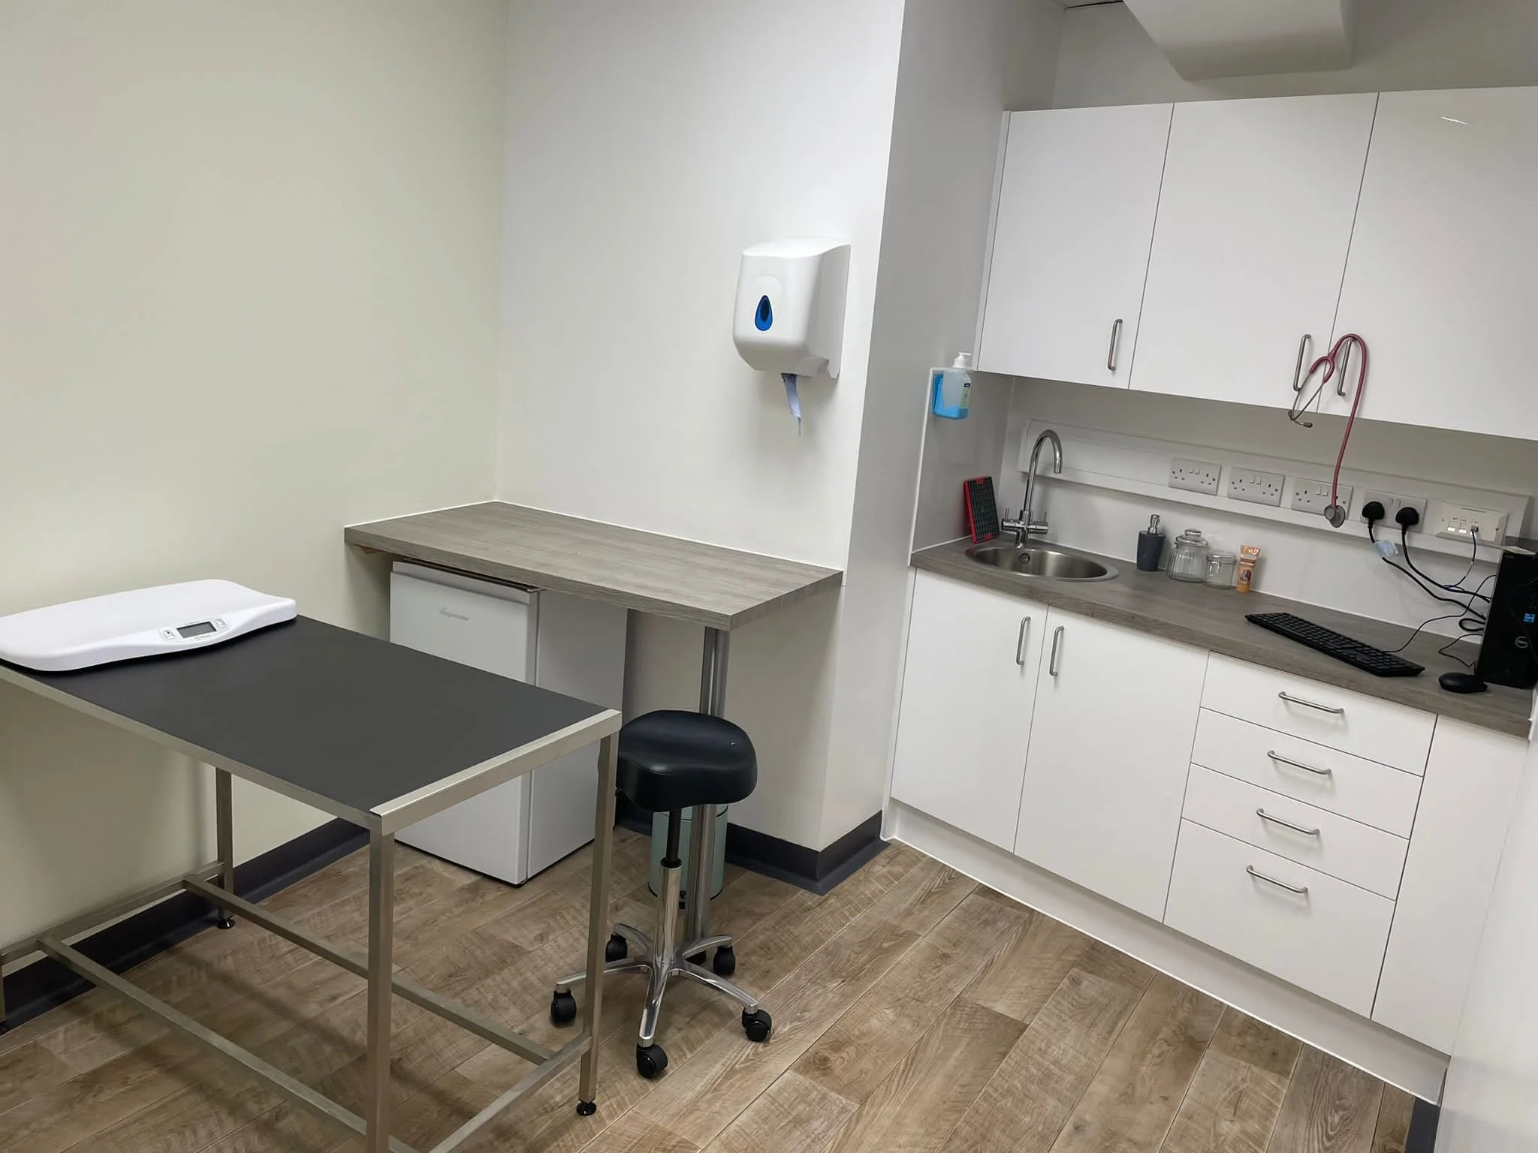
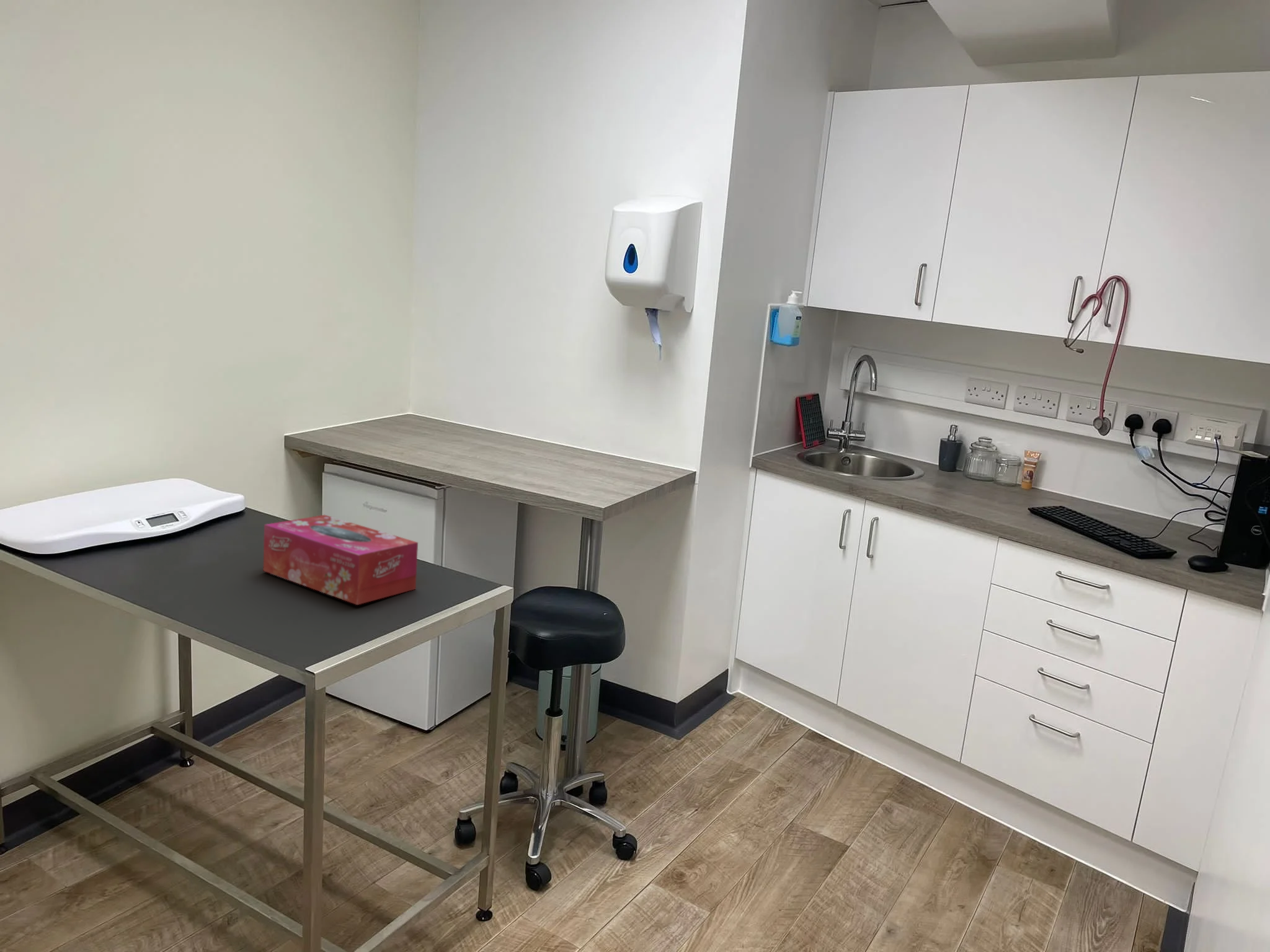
+ tissue box (339, 557)
